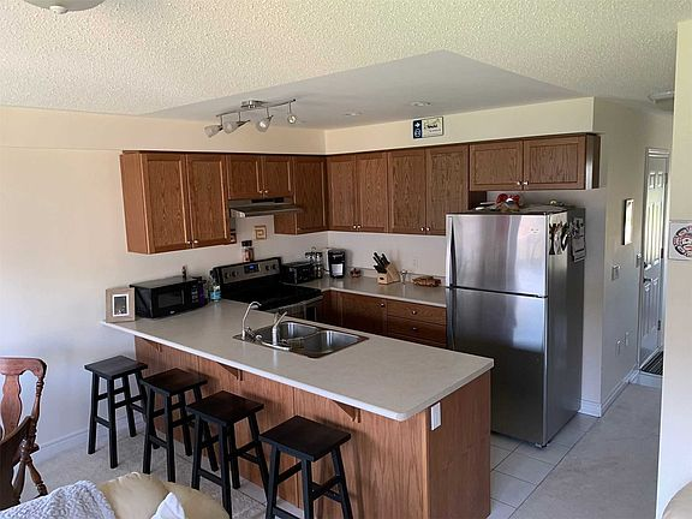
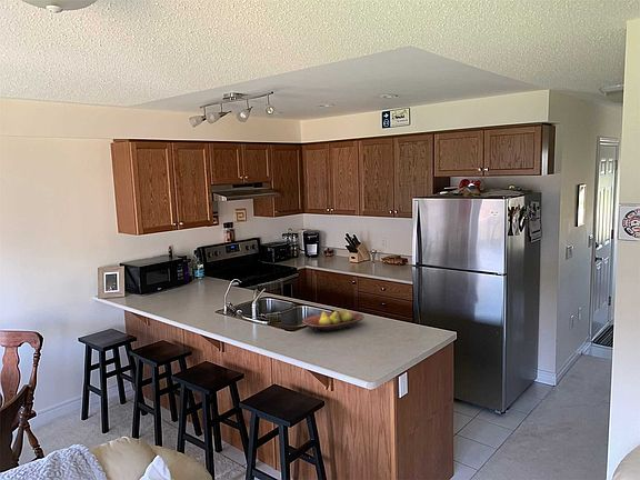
+ fruit bowl (333, 319)
